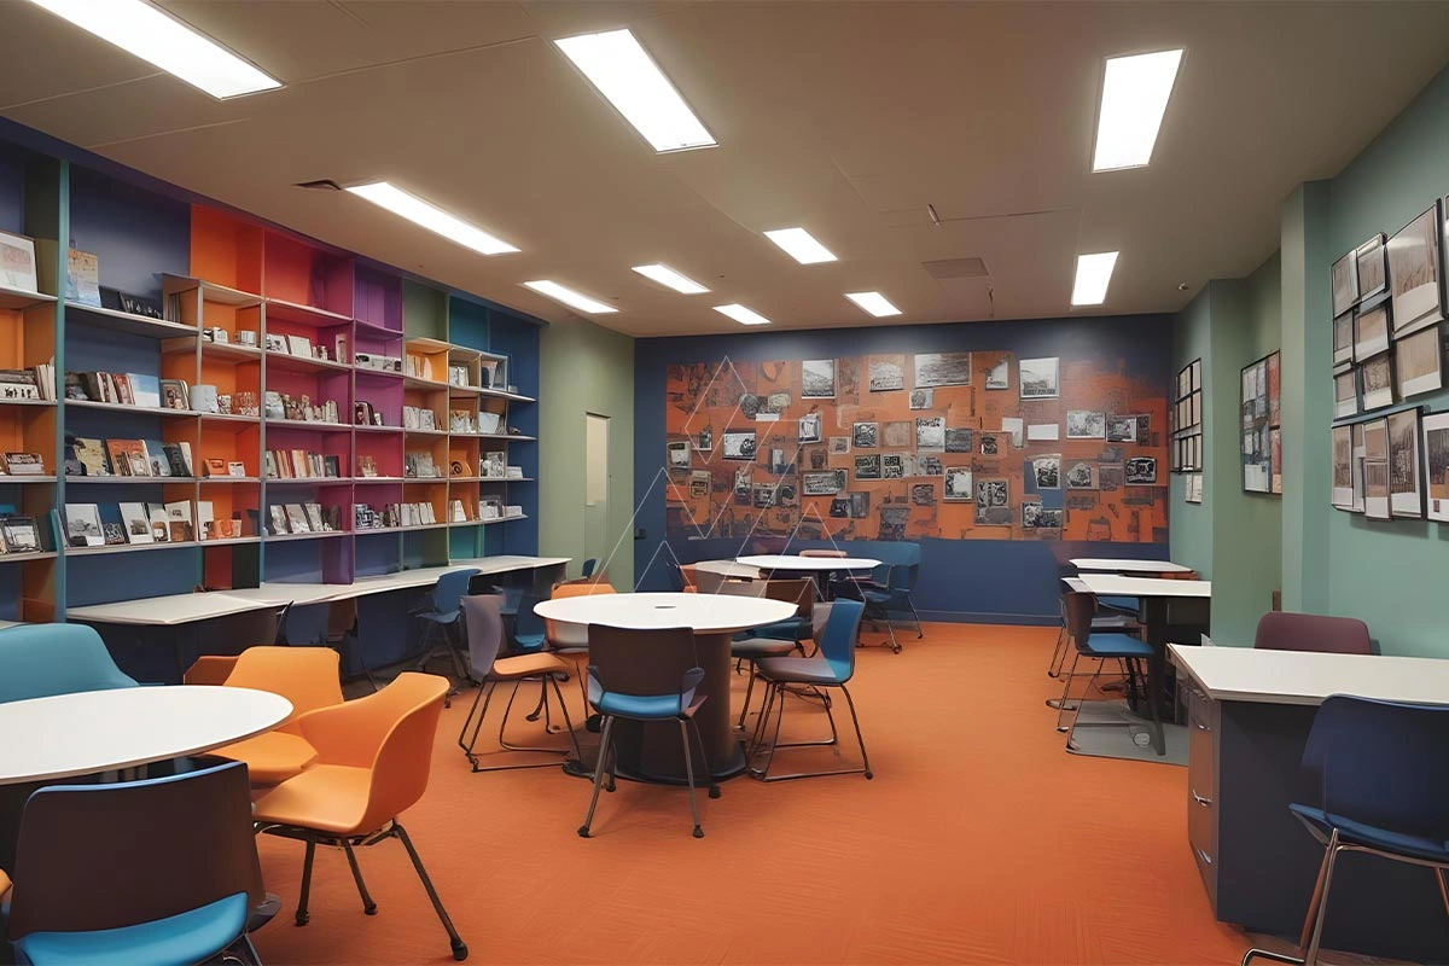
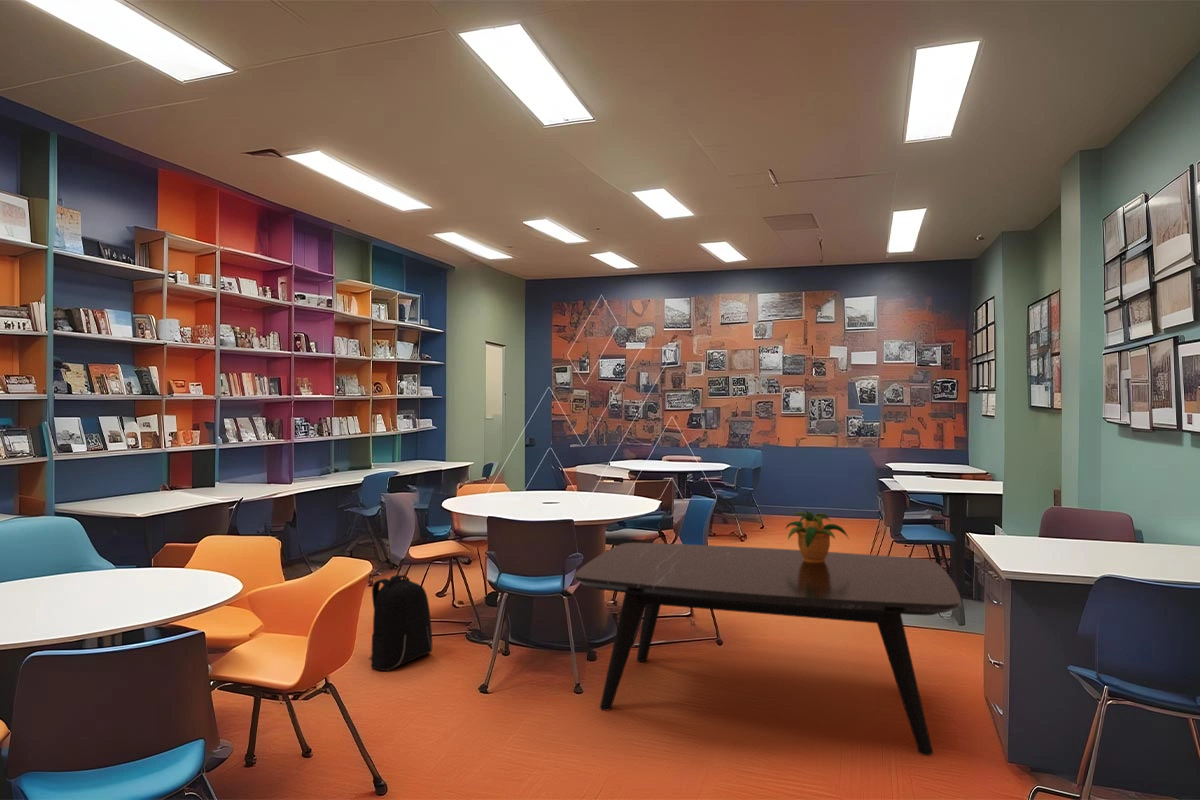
+ backpack (396, 617)
+ potted plant (810, 533)
+ dining table (760, 613)
